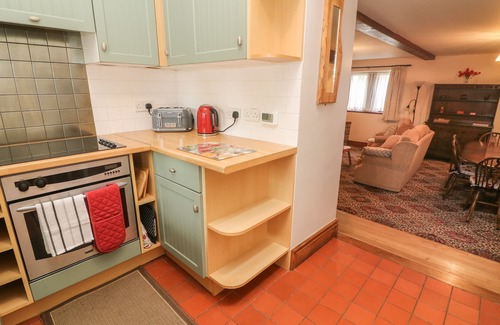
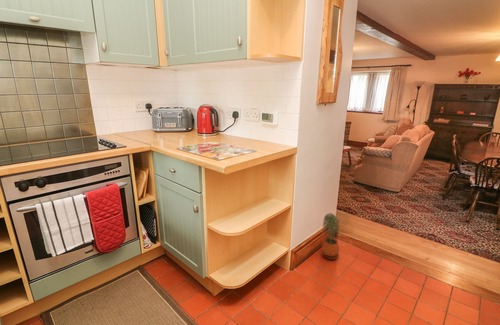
+ potted plant (330, 235)
